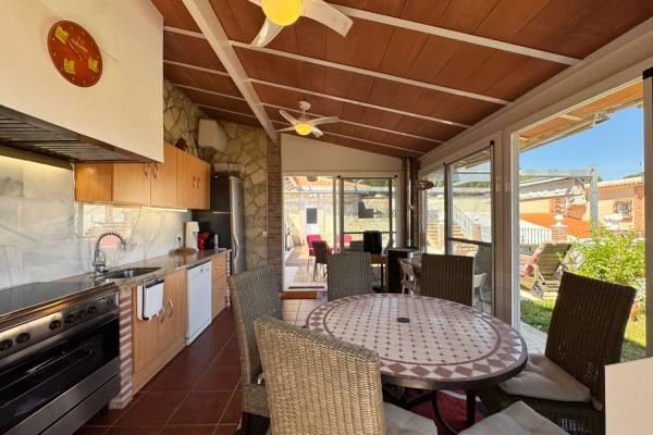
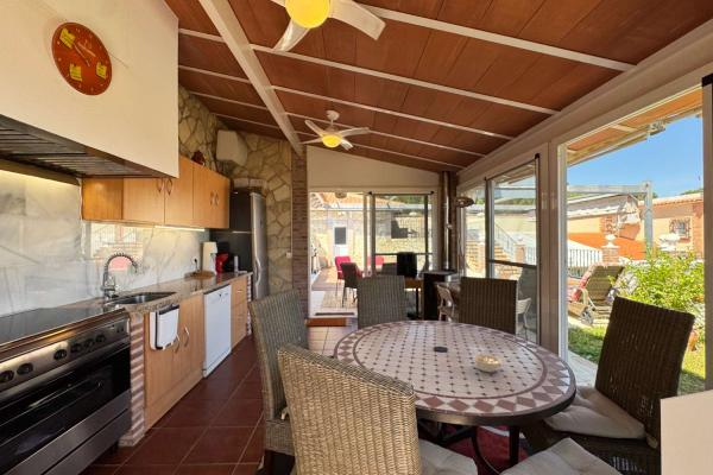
+ legume (487, 362)
